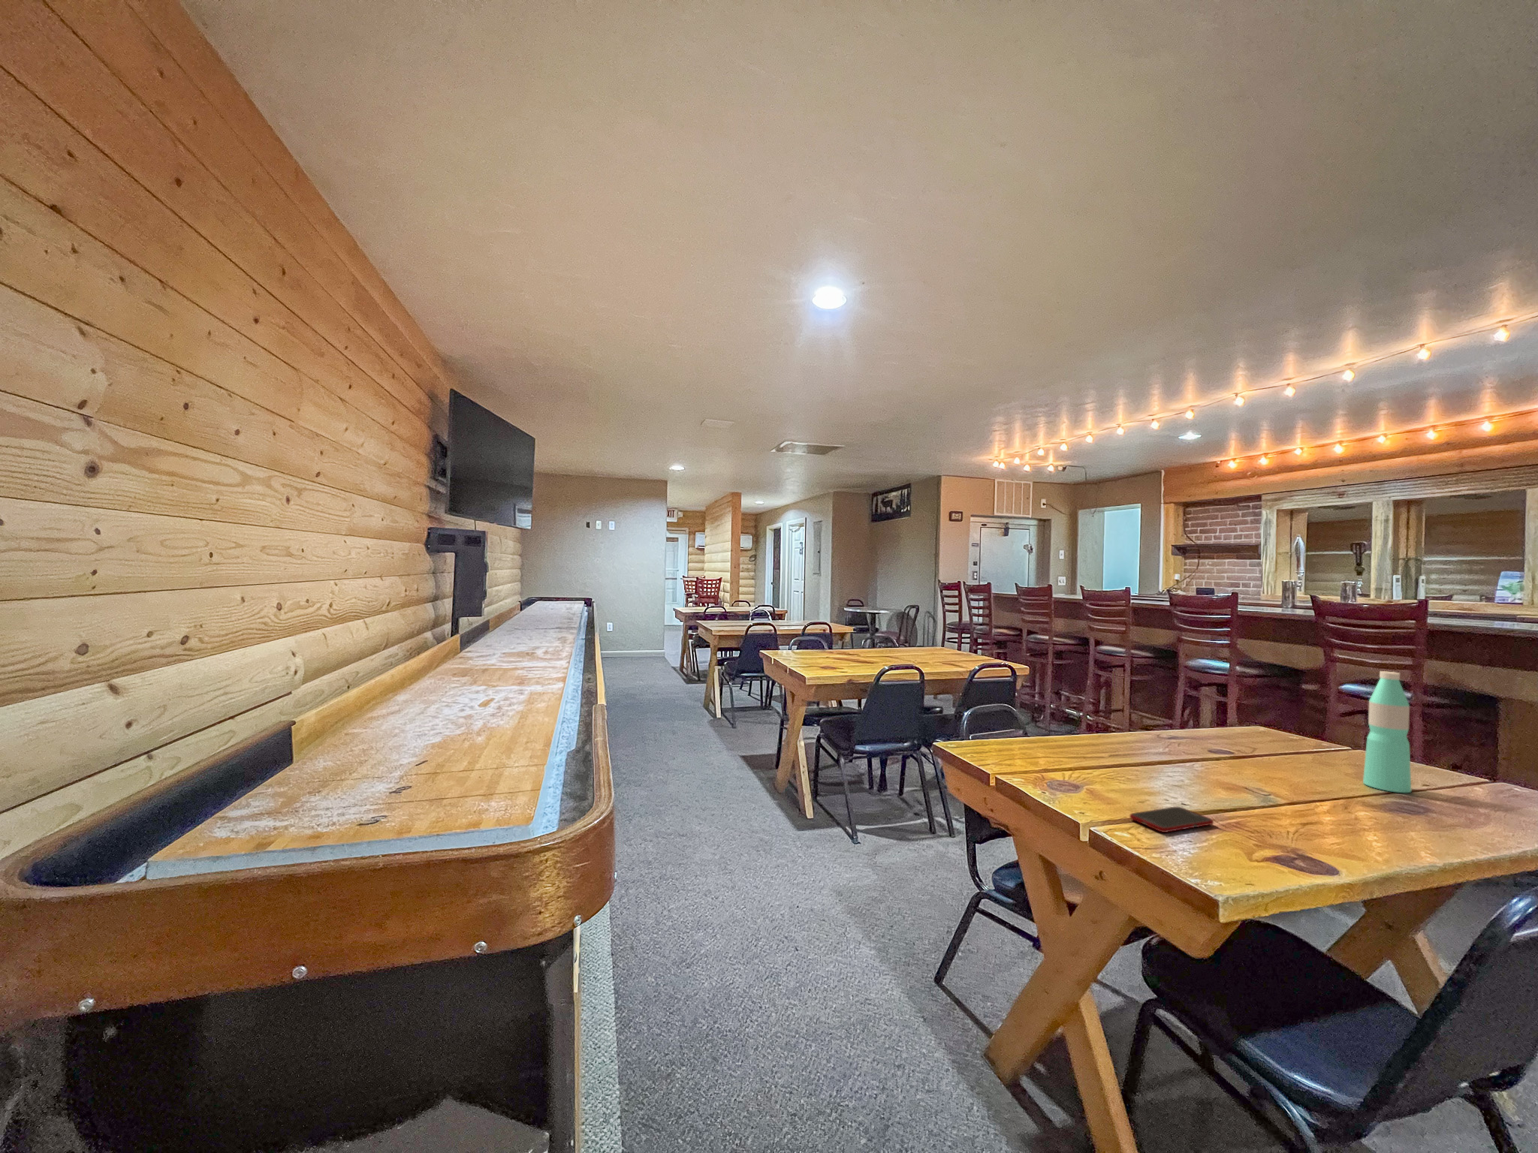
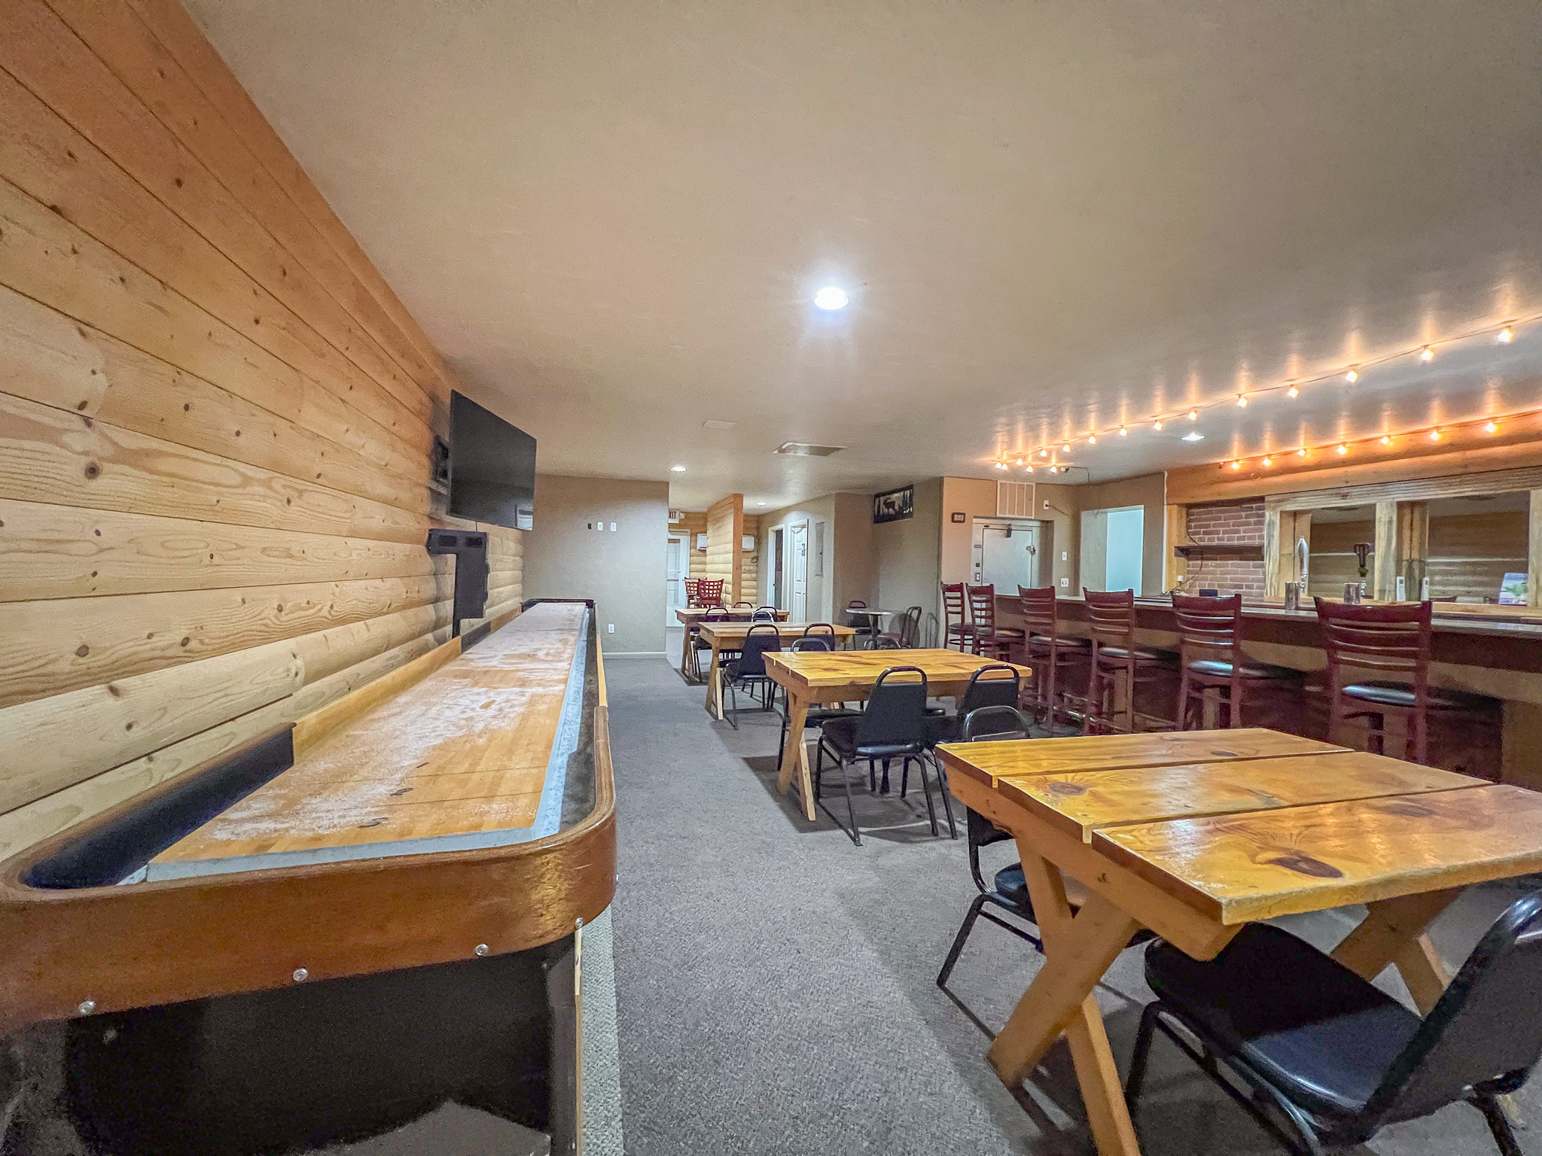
- cell phone (1171, 819)
- water bottle (1388, 729)
